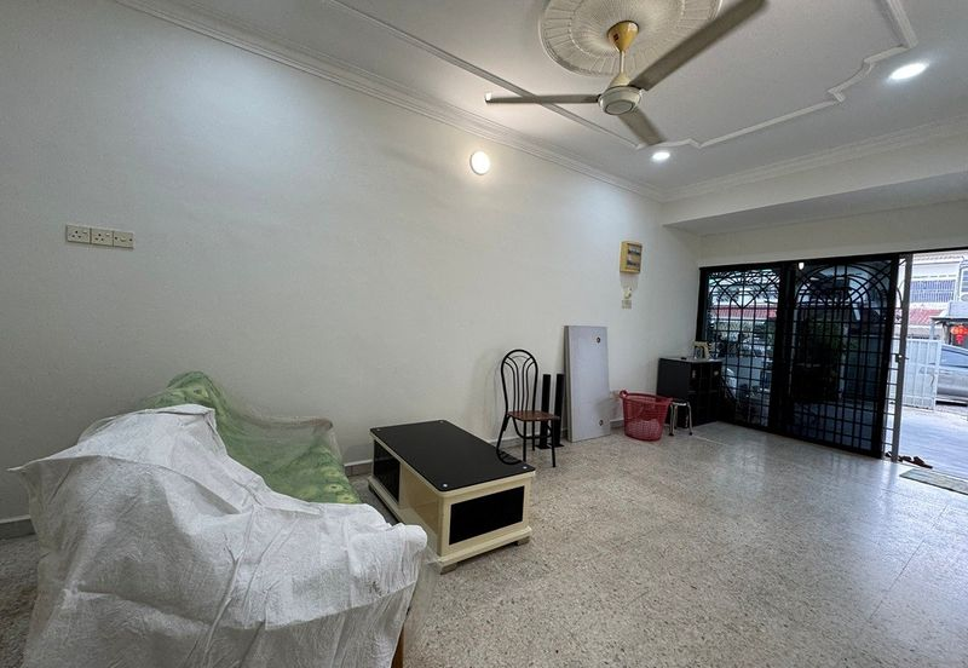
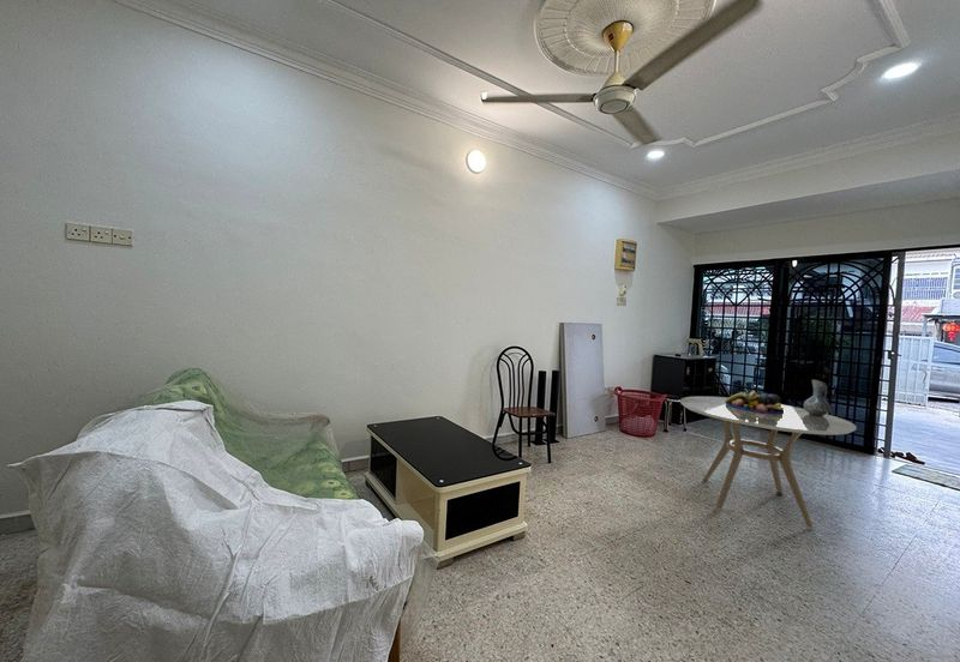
+ pitcher (817, 397)
+ fruit bowl (755, 398)
+ dining table (755, 456)
